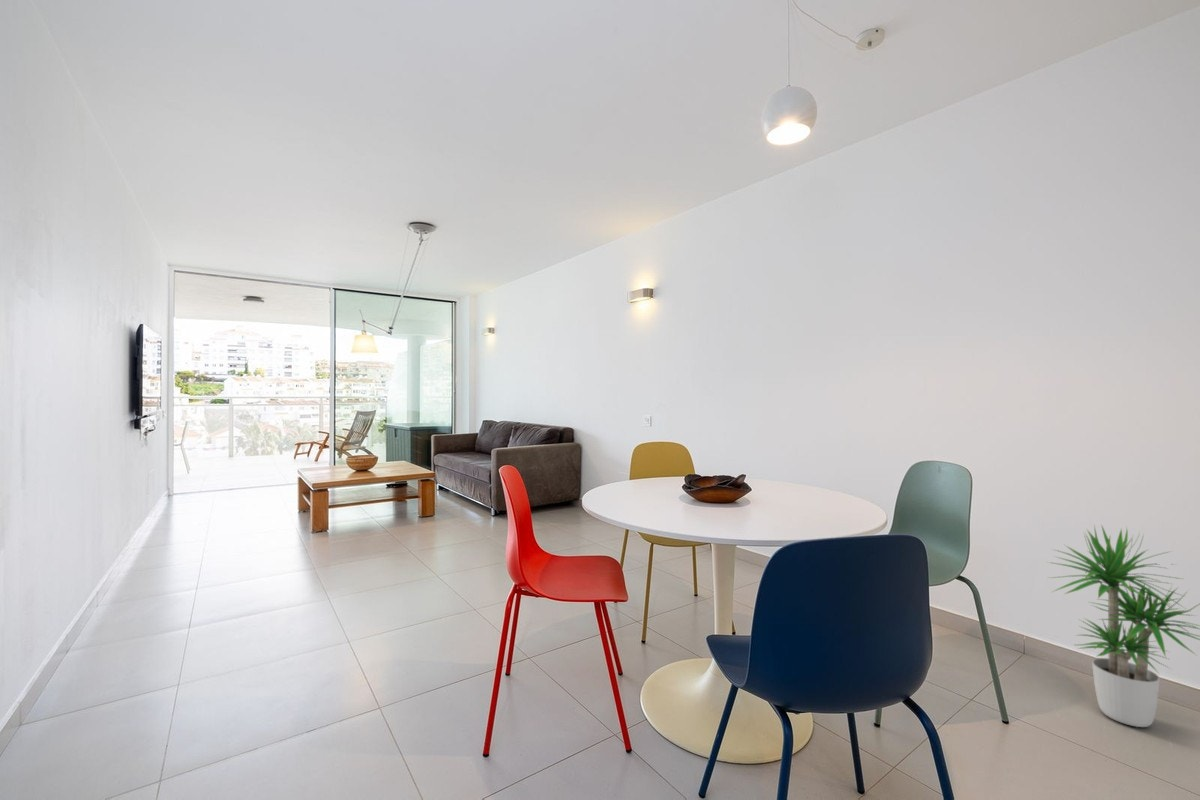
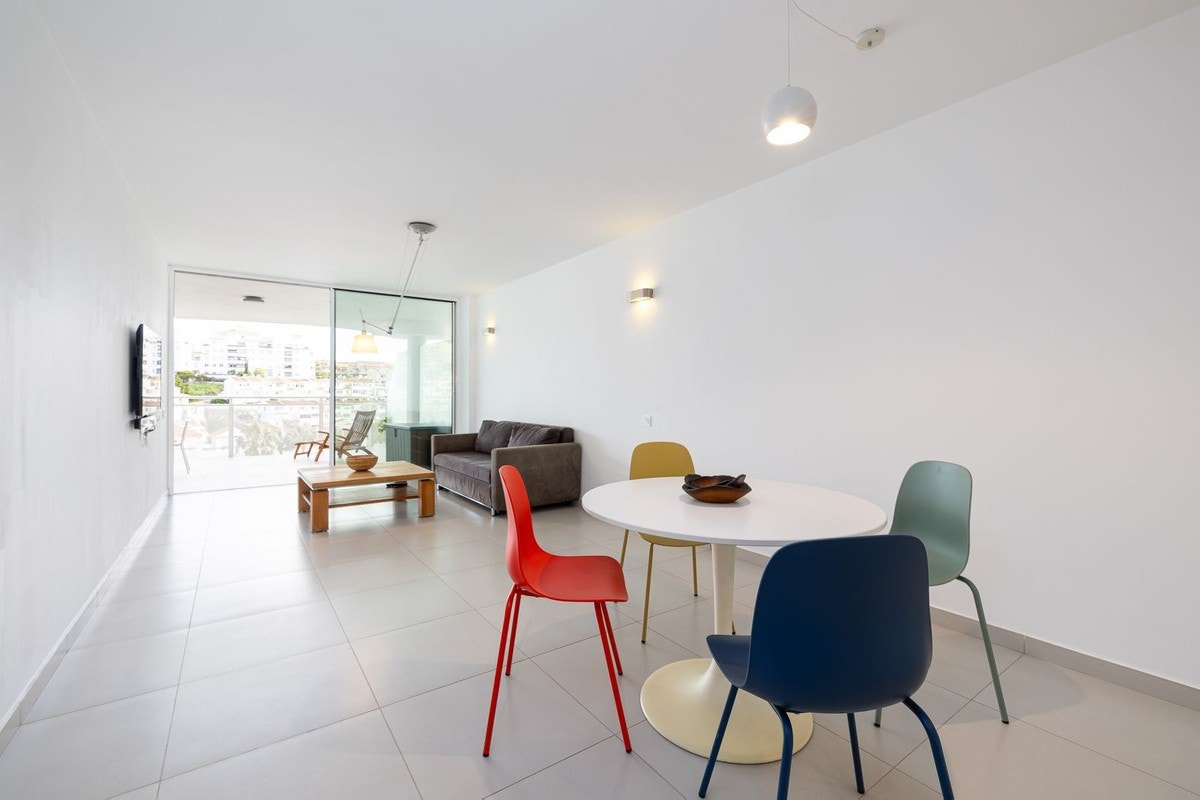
- potted plant (1125, 620)
